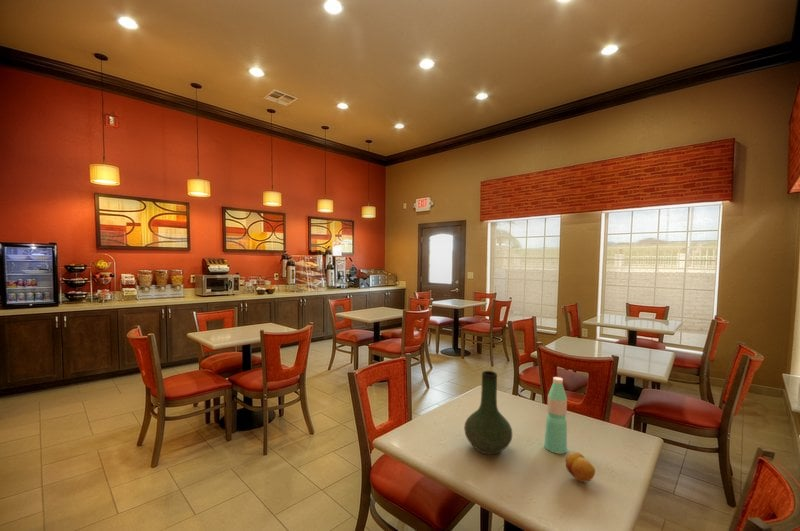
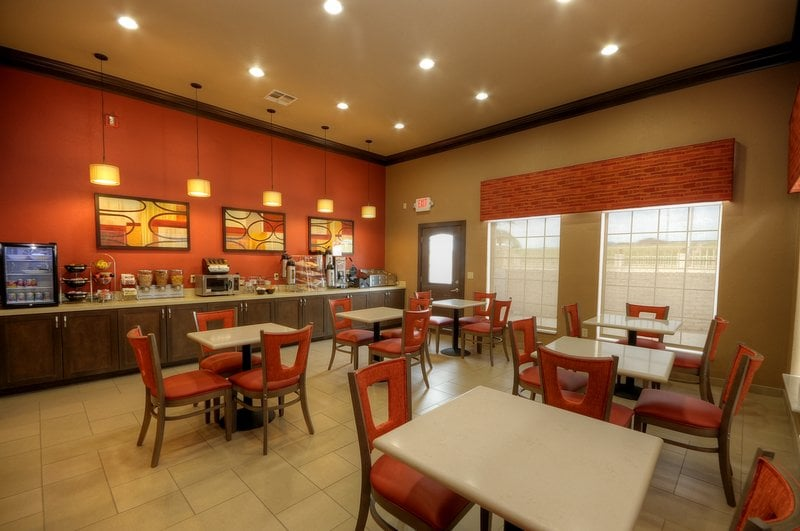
- water bottle (556, 413)
- fruit (579, 467)
- vase (488, 410)
